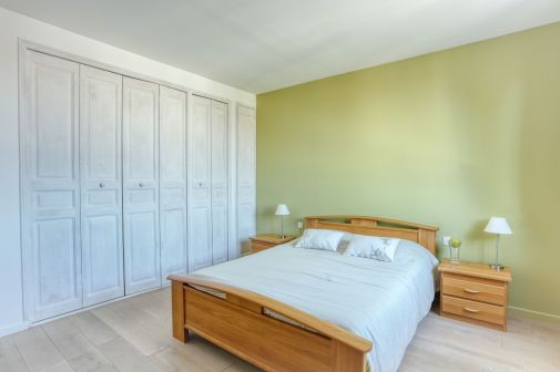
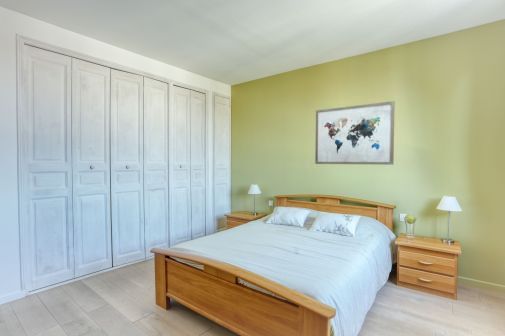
+ wall art (351, 135)
